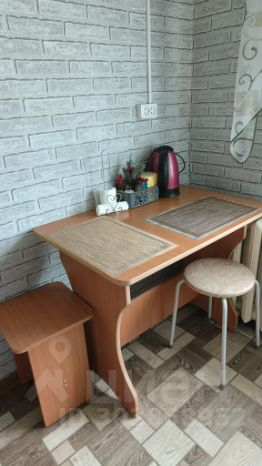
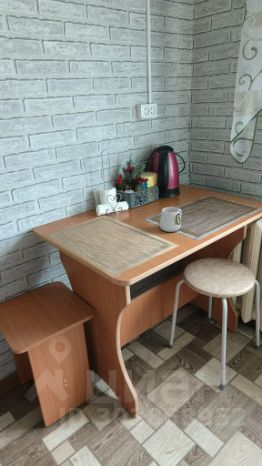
+ mug (172, 218)
